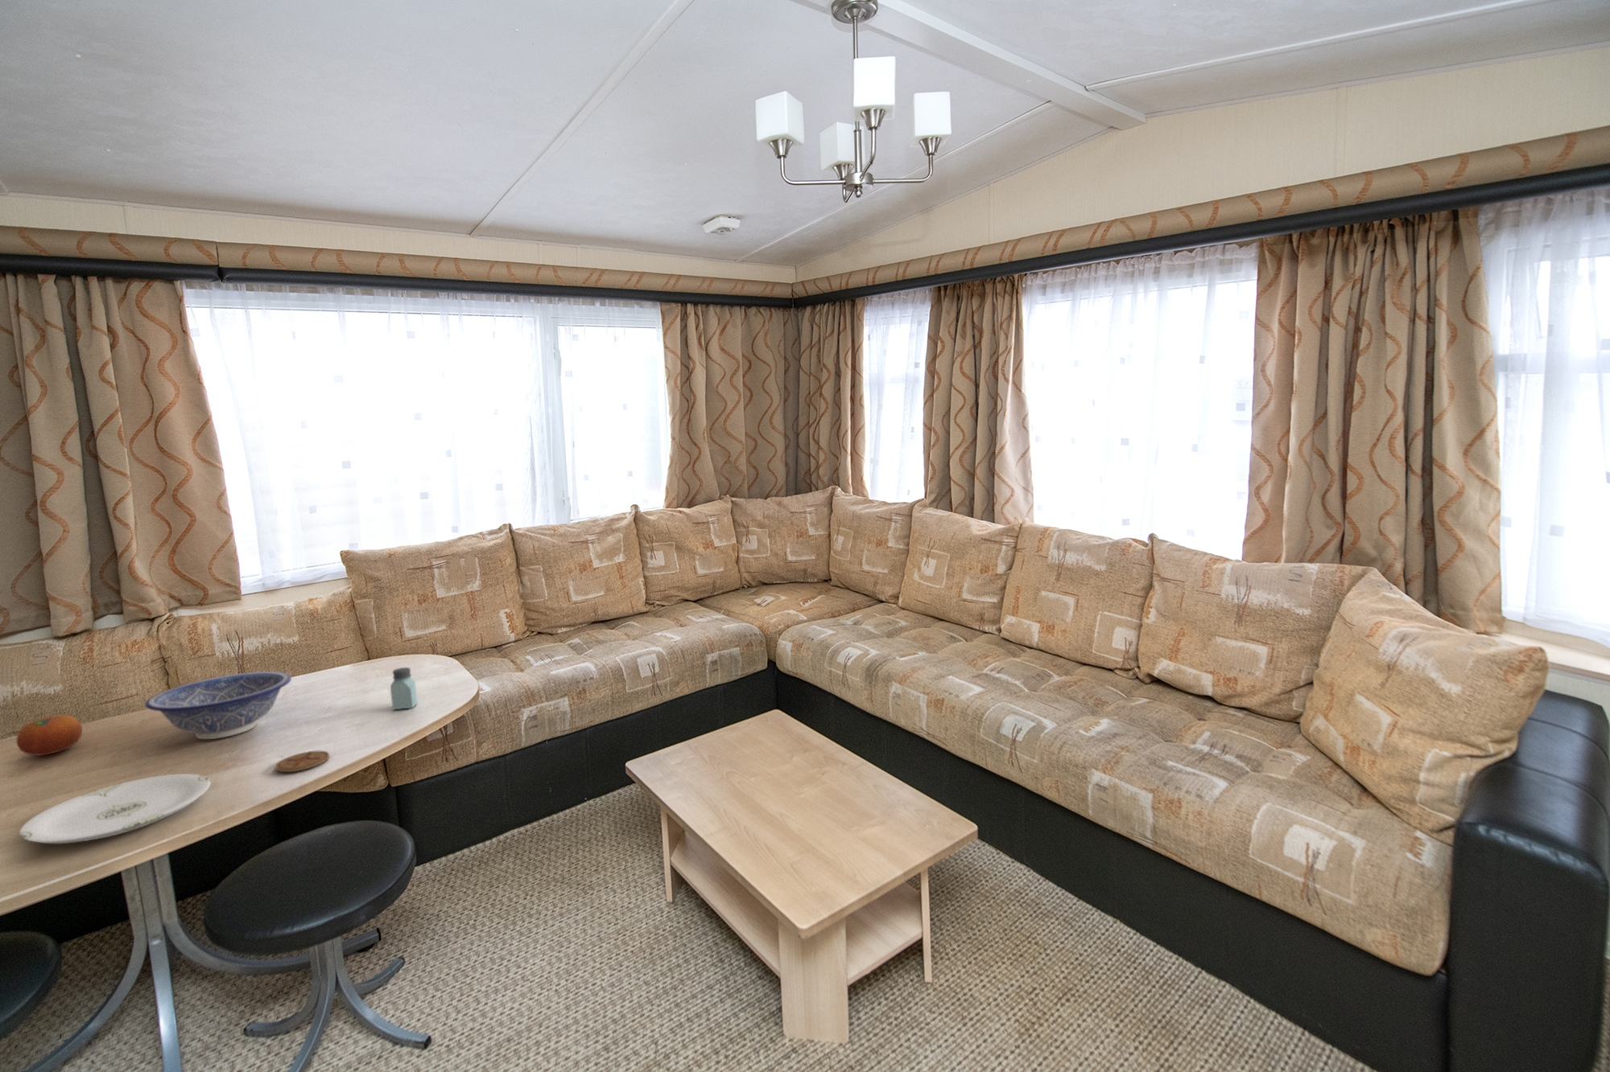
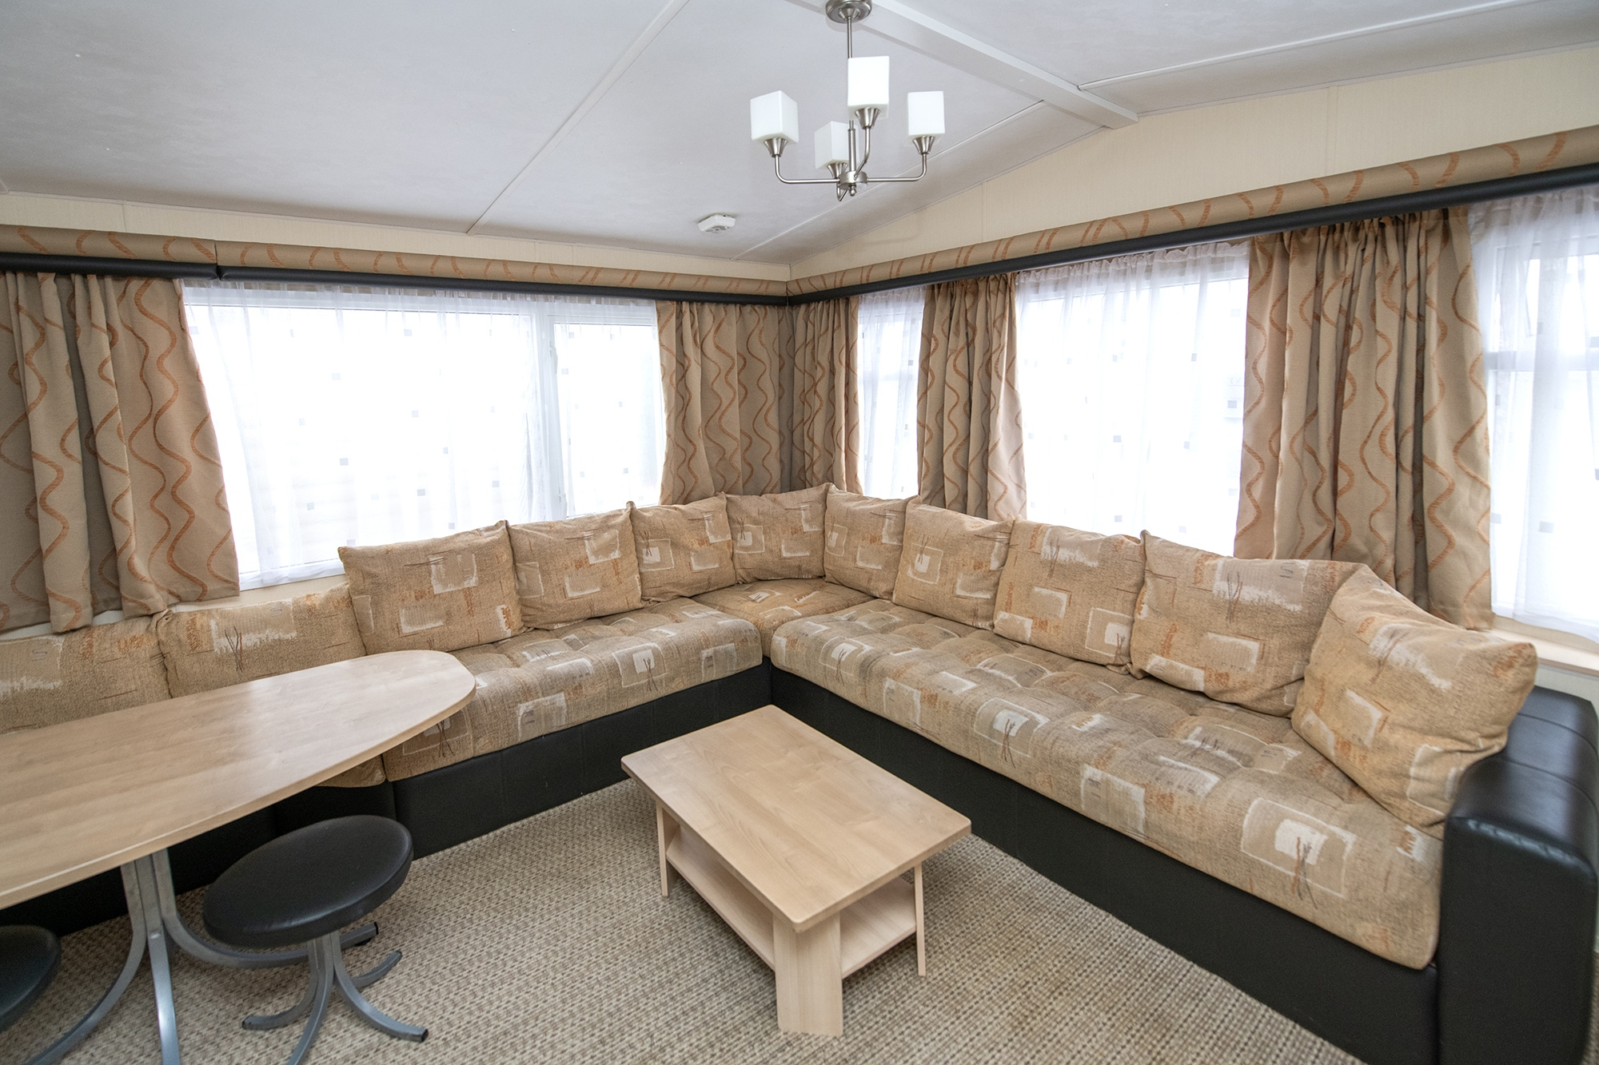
- decorative bowl (224, 709)
- saltshaker (403, 688)
- plate (122, 809)
- coaster (303, 761)
- fruit (50, 735)
